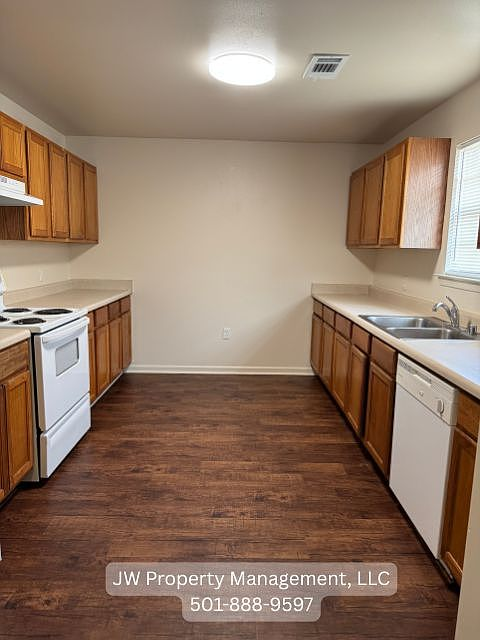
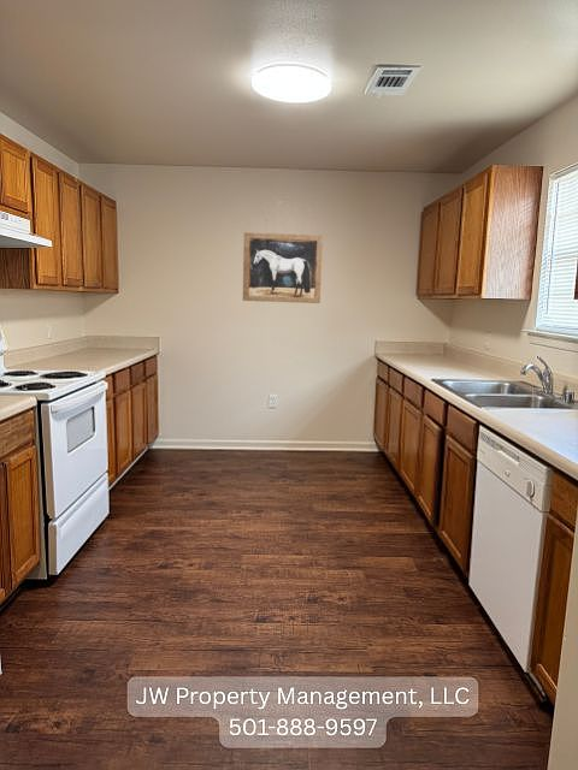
+ wall art (282, 268)
